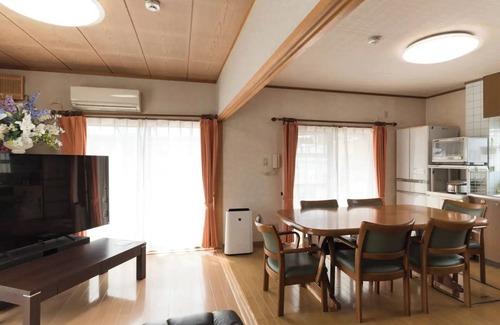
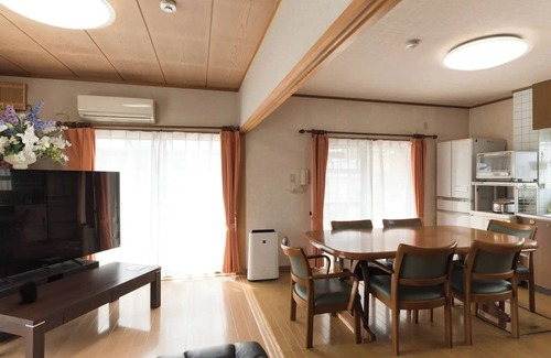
+ speaker (26, 292)
